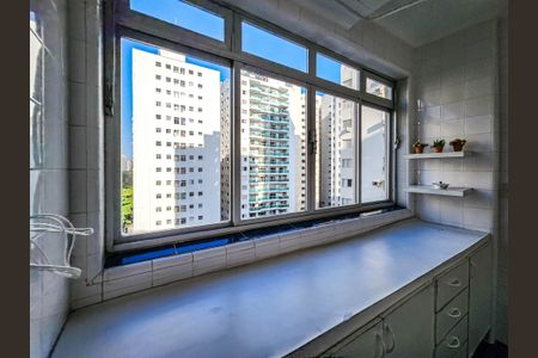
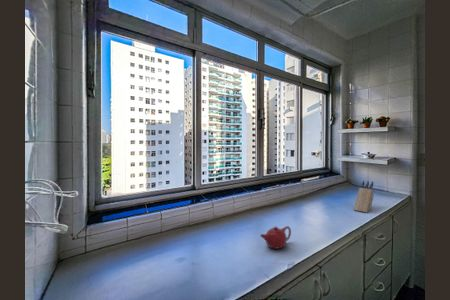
+ teapot (276, 236)
+ knife block (364, 195)
